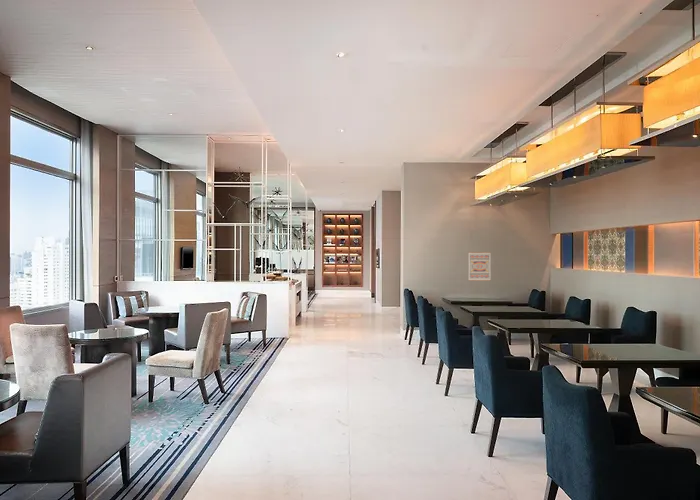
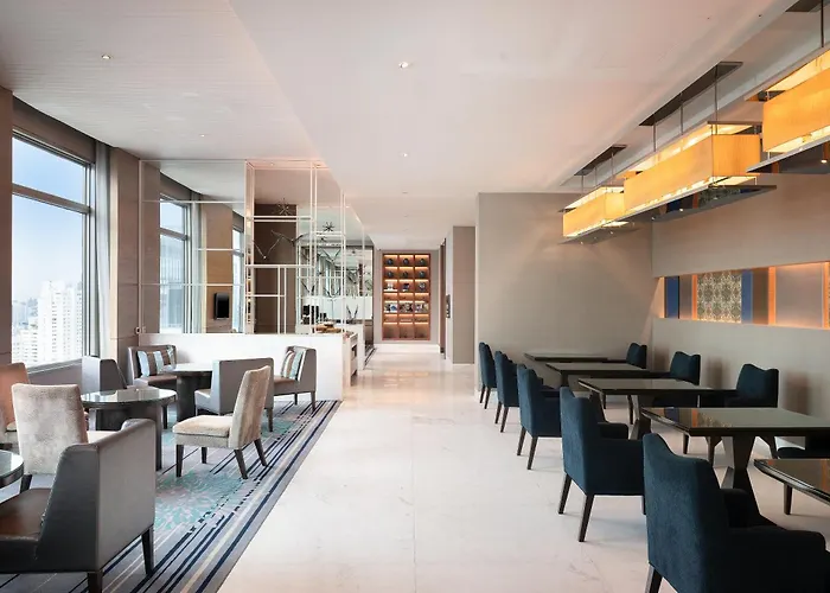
- wall art (479, 266)
